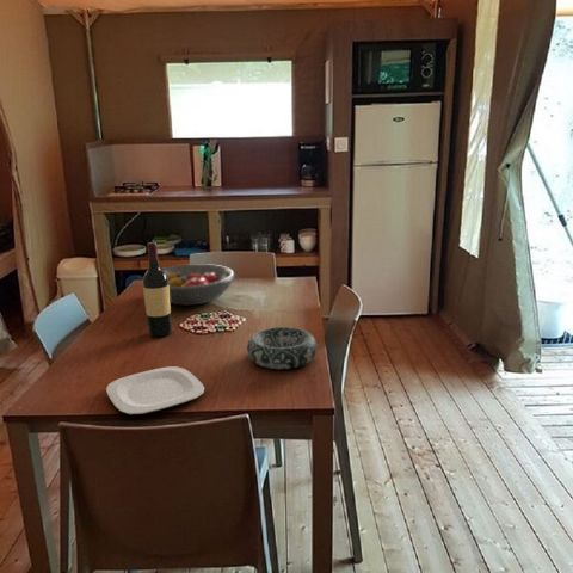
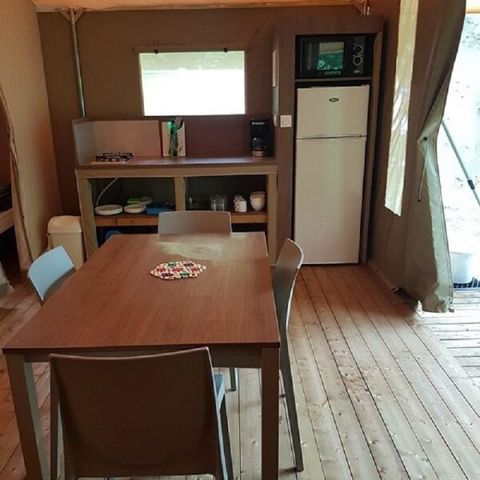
- fruit bowl (191, 283)
- plate (155, 390)
- decorative bowl (282, 347)
- wine bottle (156, 289)
